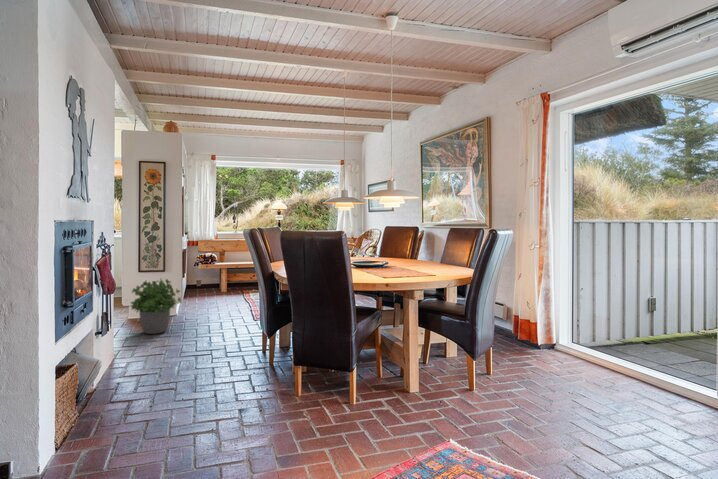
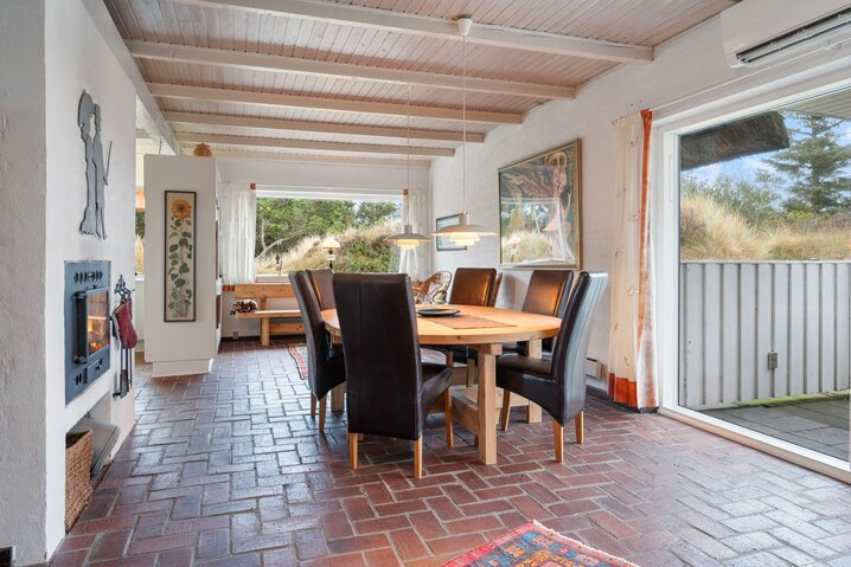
- potted plant (156, 304)
